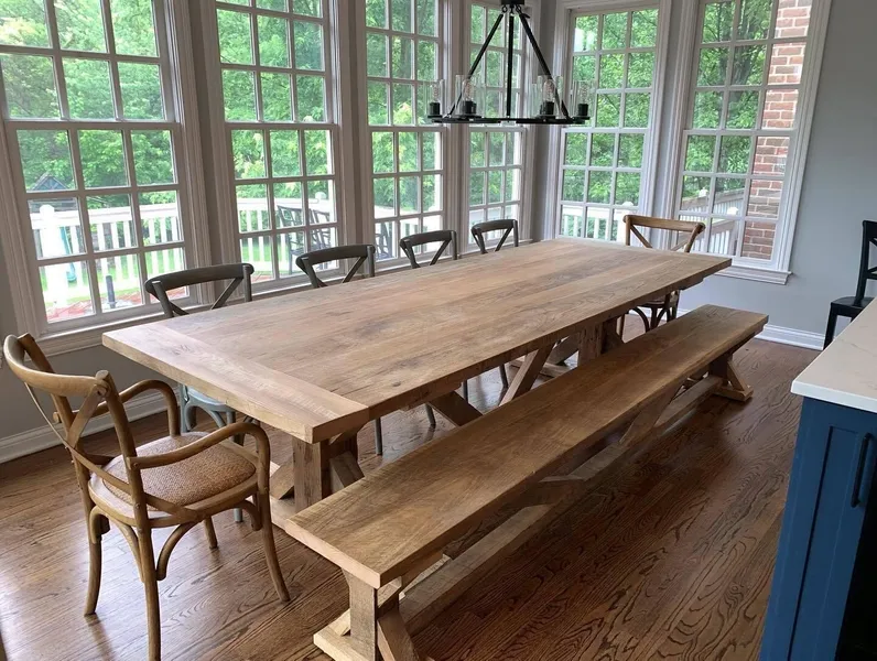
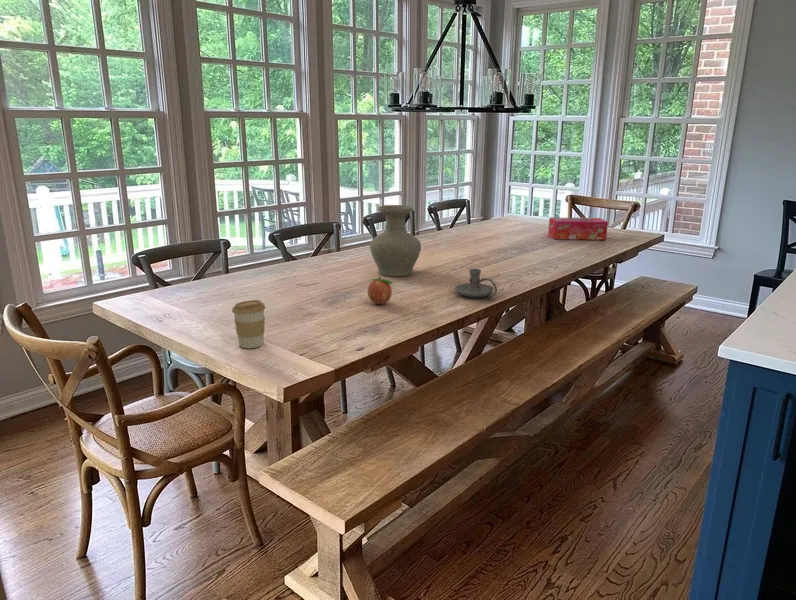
+ fruit (379, 289)
+ tissue box (577, 228)
+ coffee cup (249, 323)
+ vase (395, 240)
+ candle holder (478, 283)
